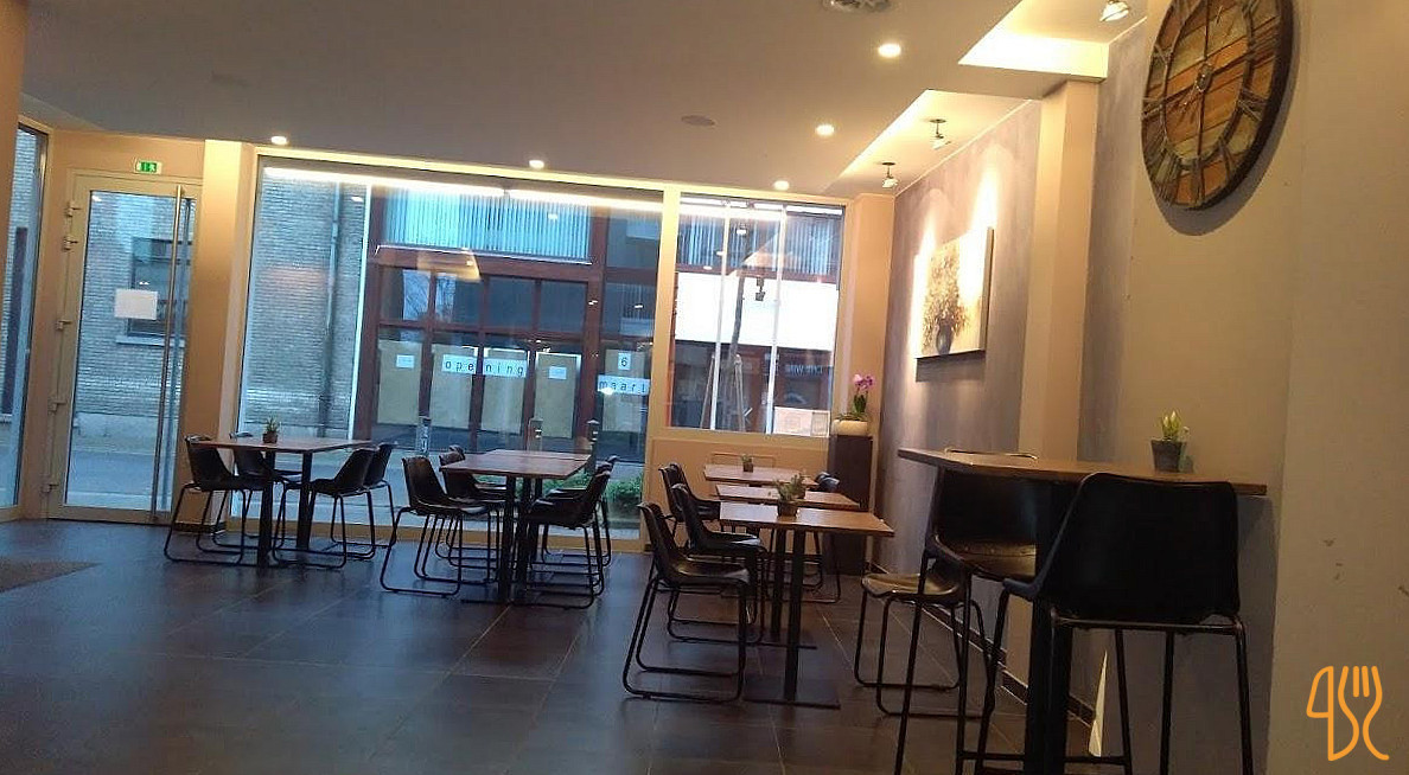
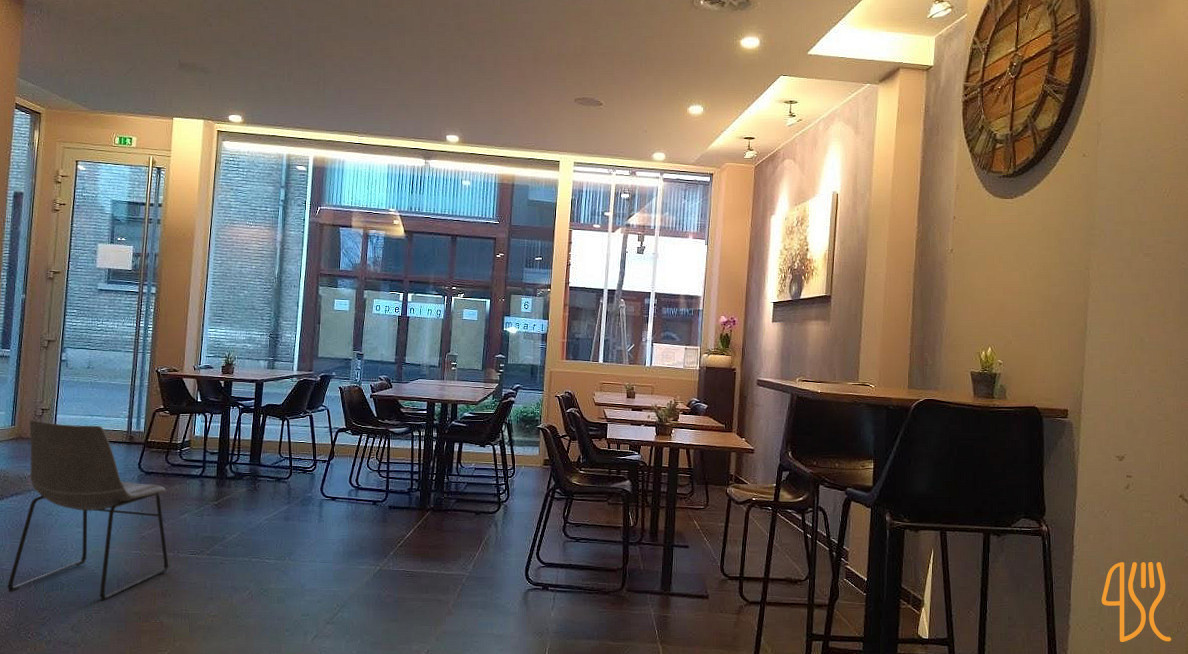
+ chair (96, 499)
